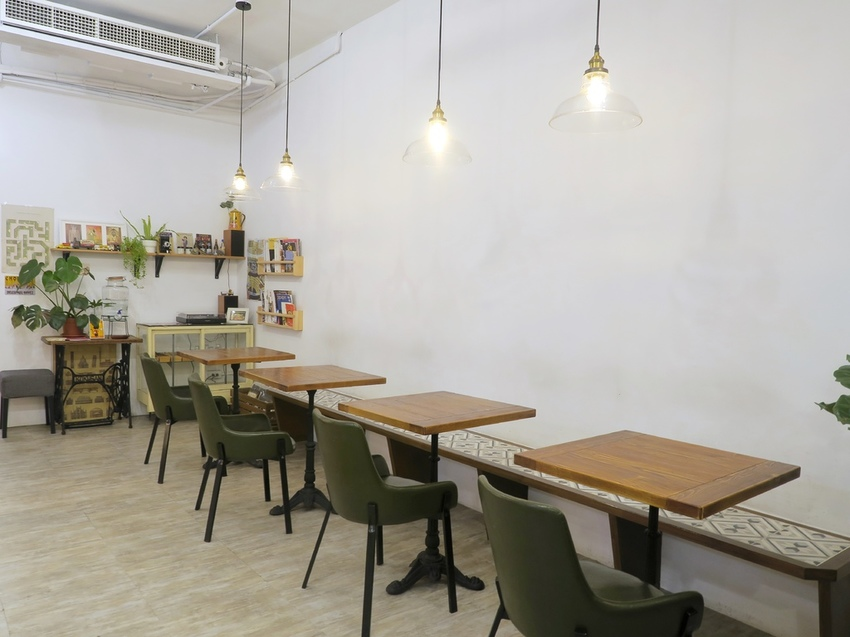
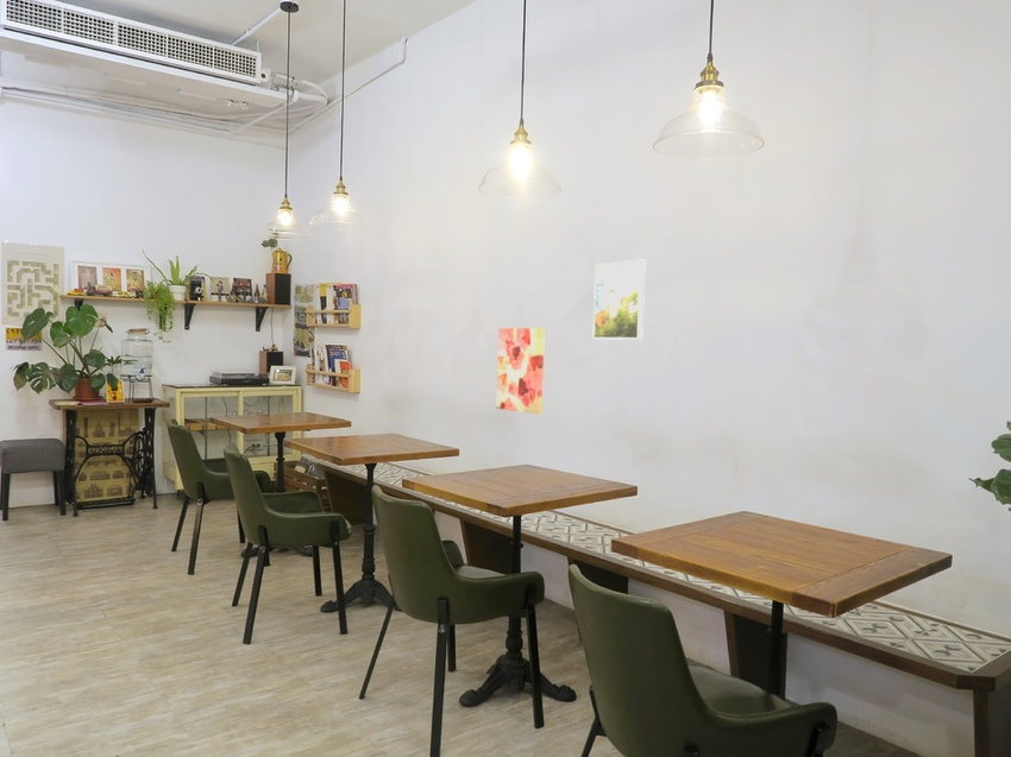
+ wall art (519, 370)
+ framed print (617, 301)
